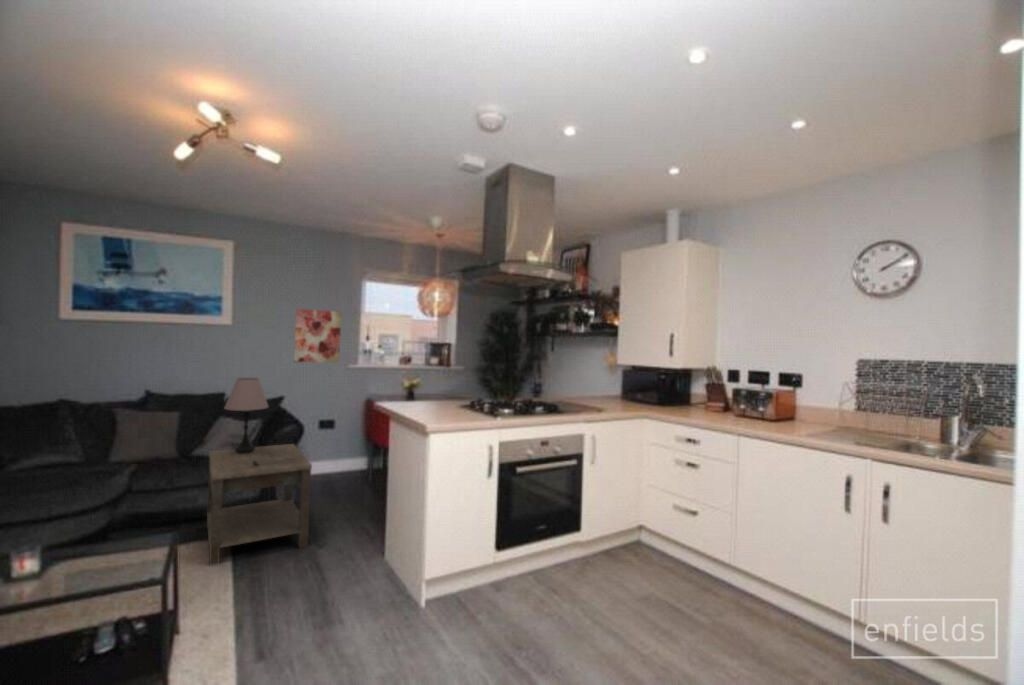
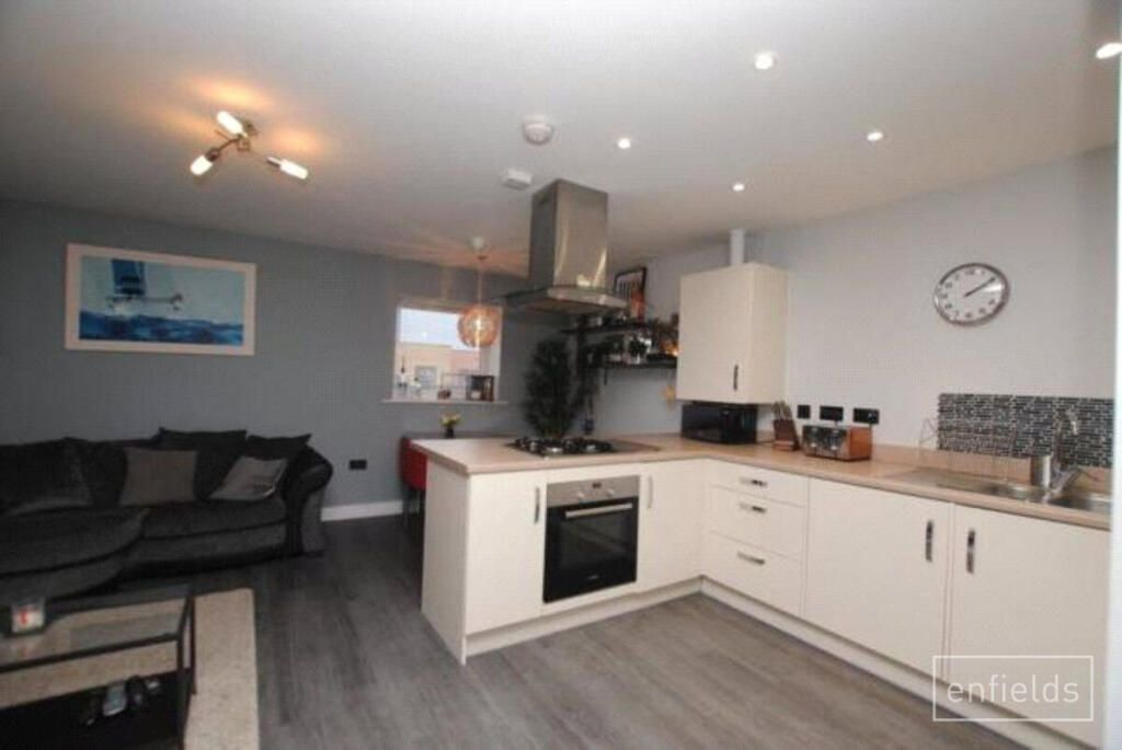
- wall art (318, 336)
- table lamp (259, 409)
- side table (260, 502)
